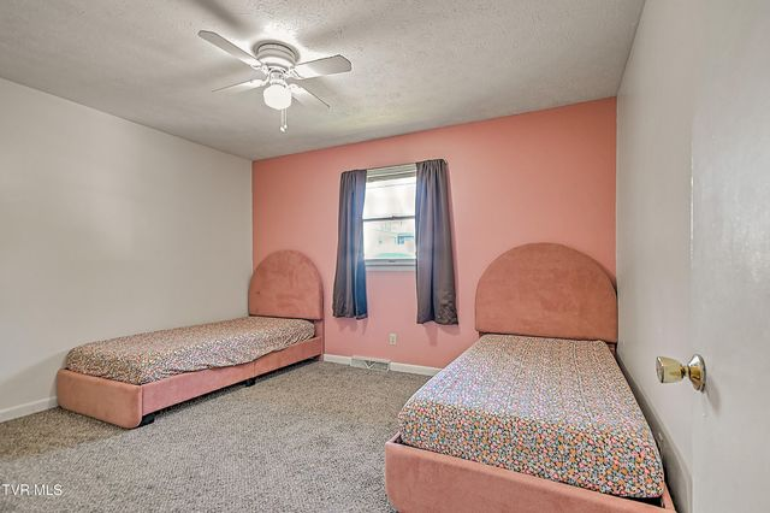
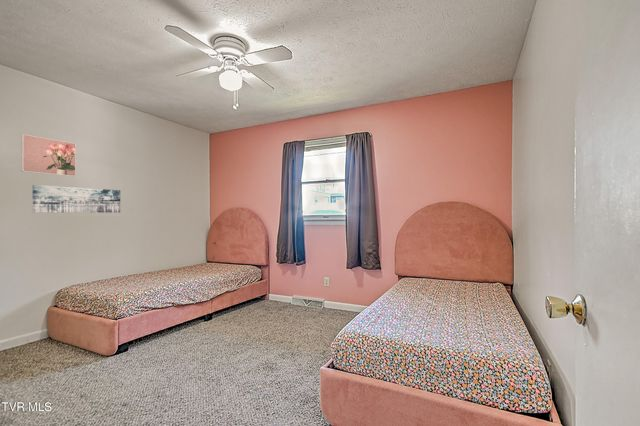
+ wall art (81, 200)
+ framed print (50, 156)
